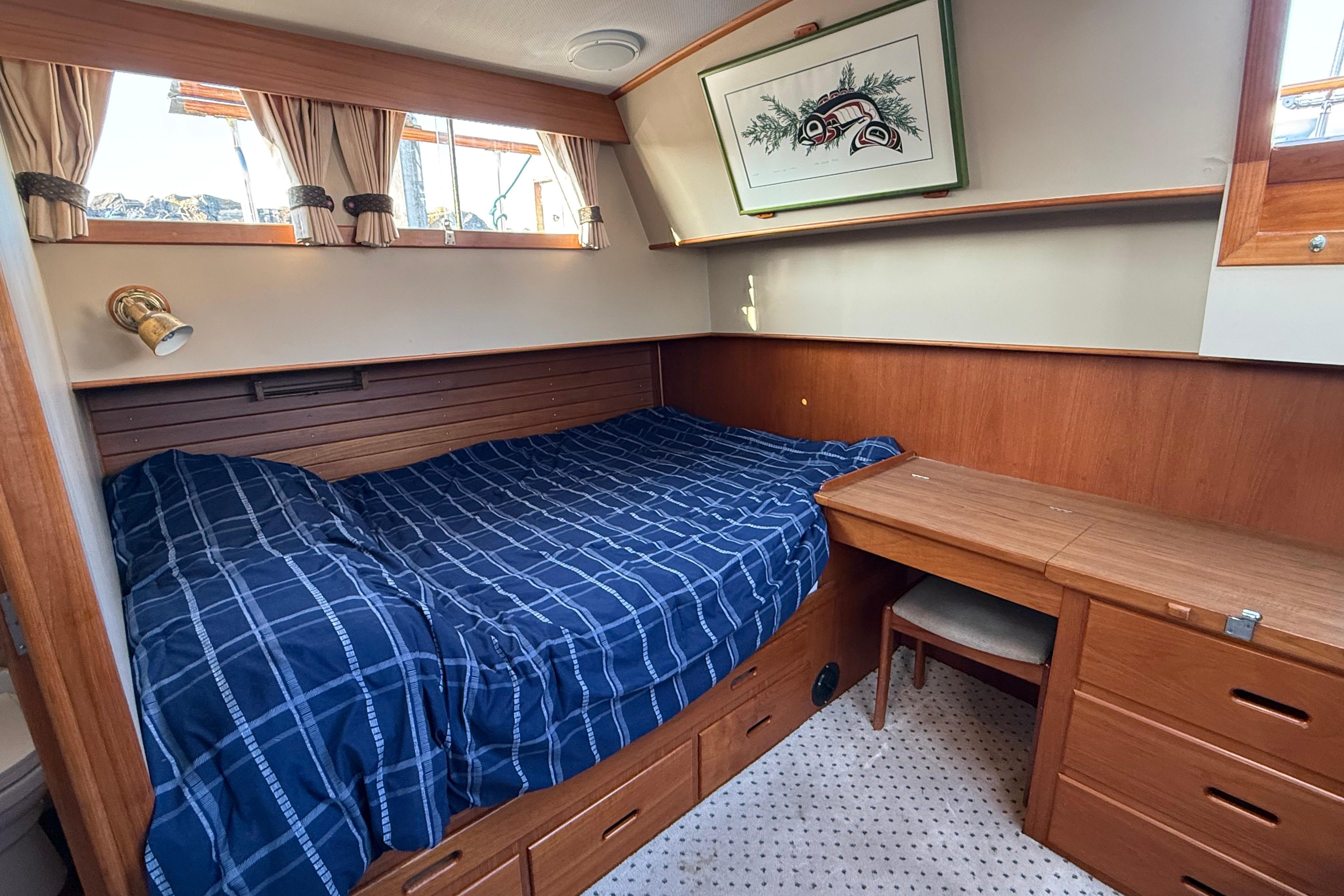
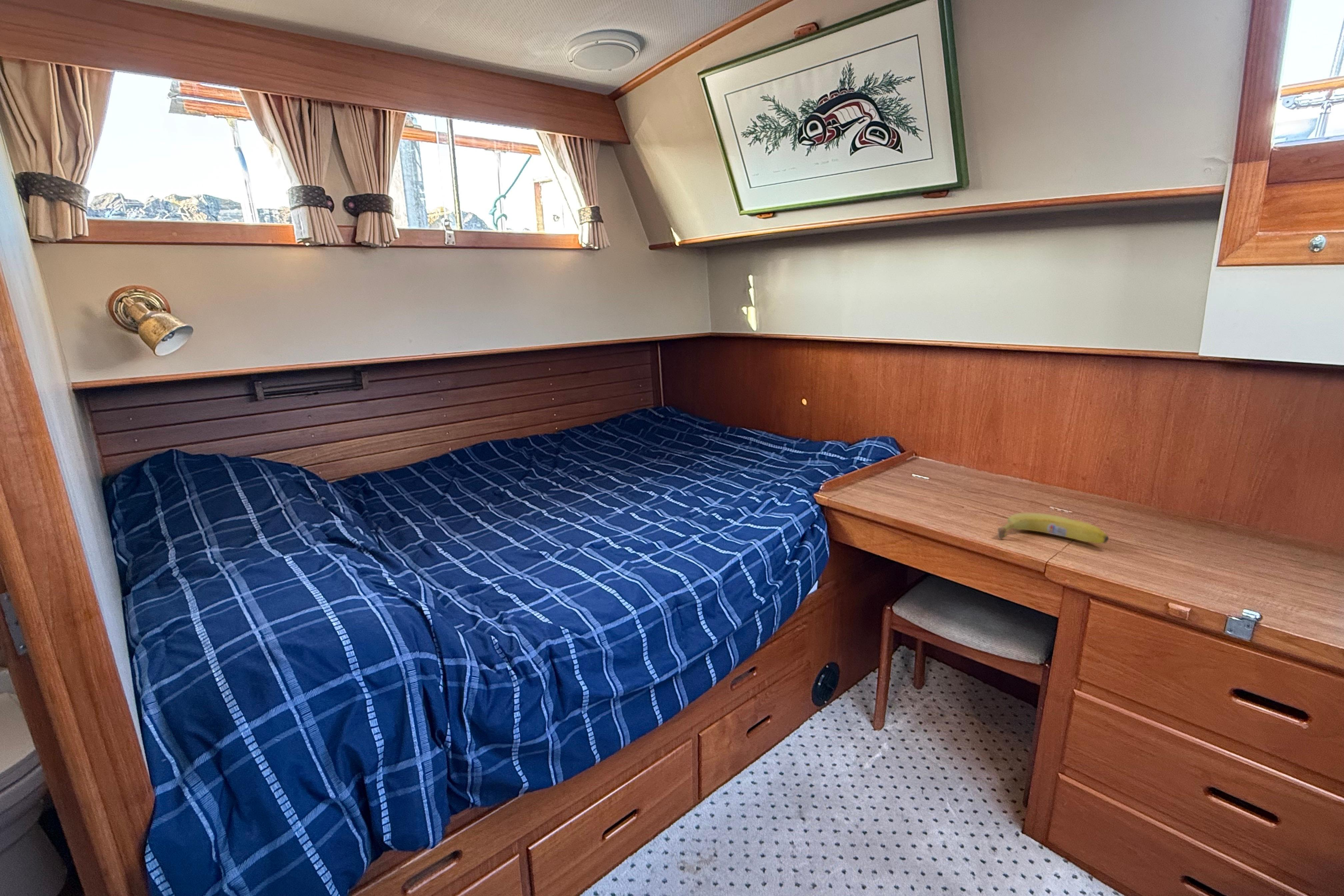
+ fruit (1044, 530)
